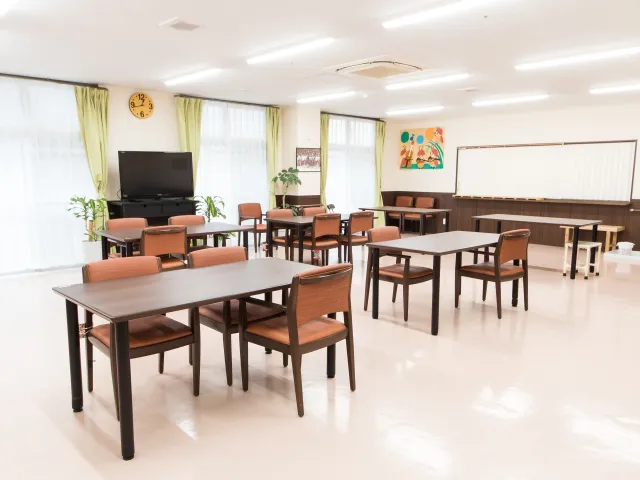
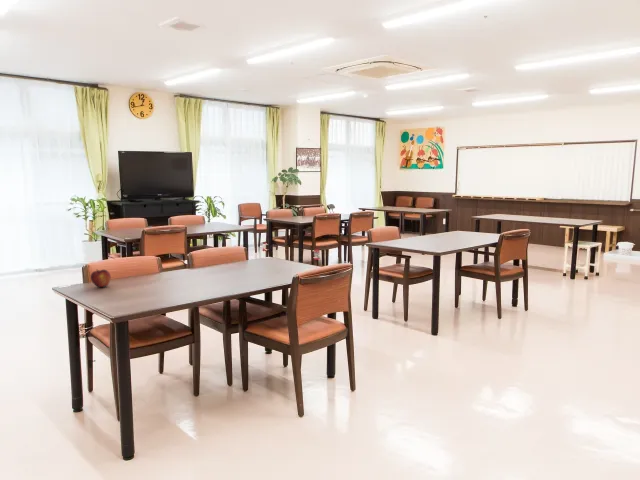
+ fruit (101, 277)
